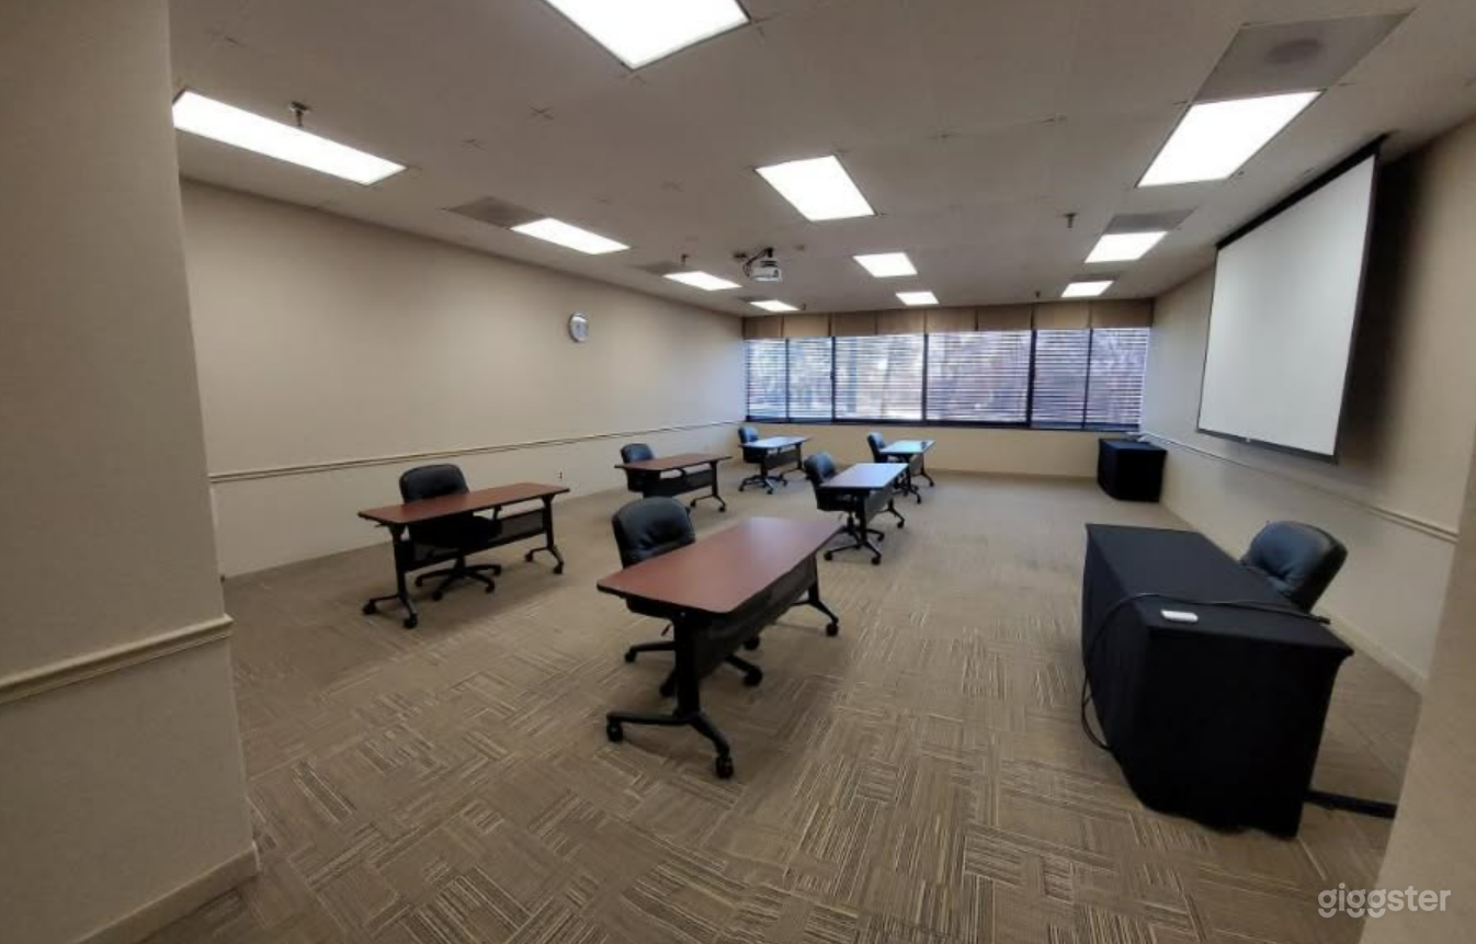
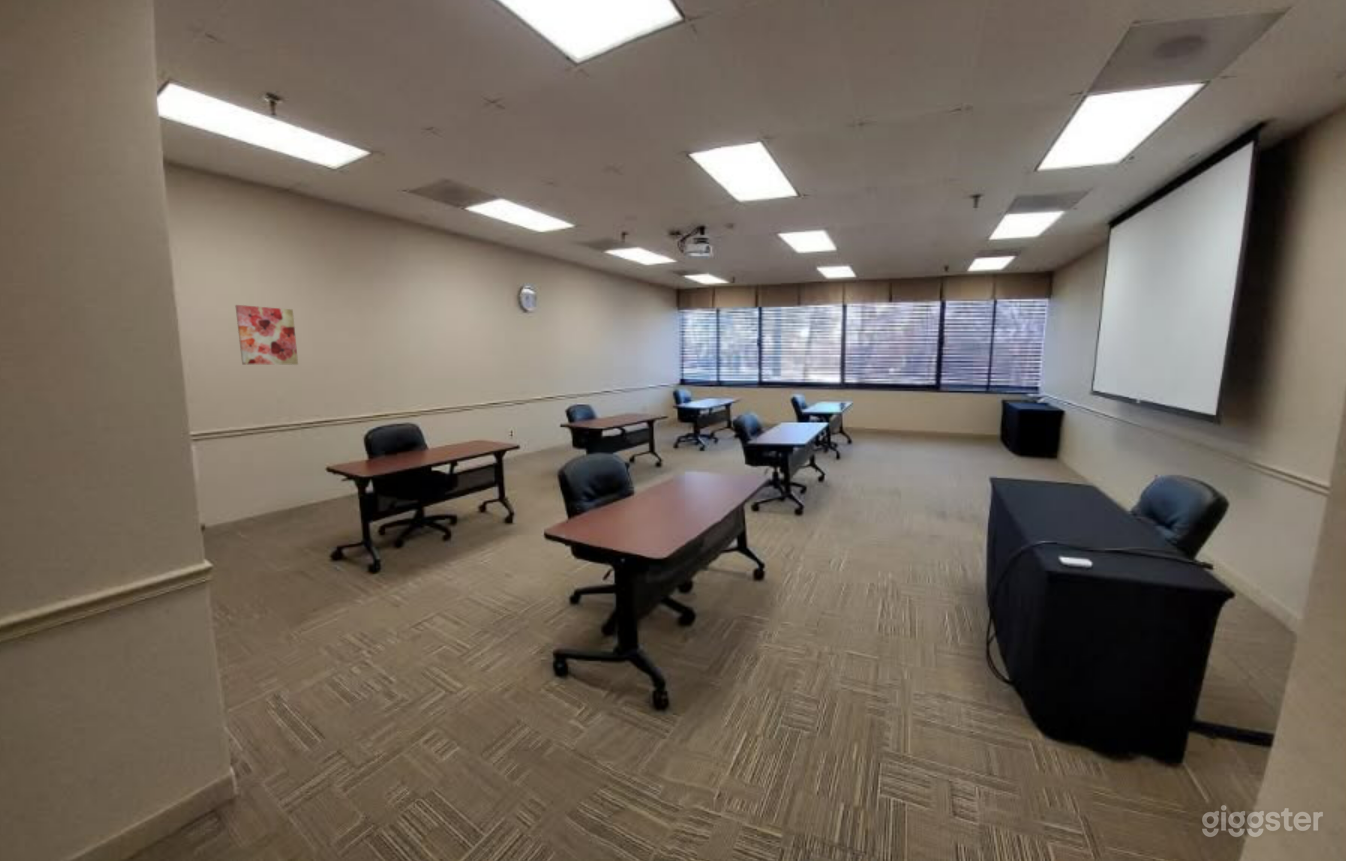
+ wall art (268, 336)
